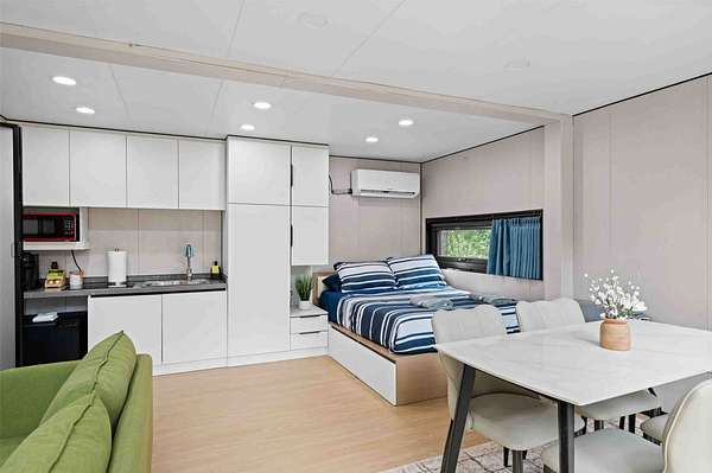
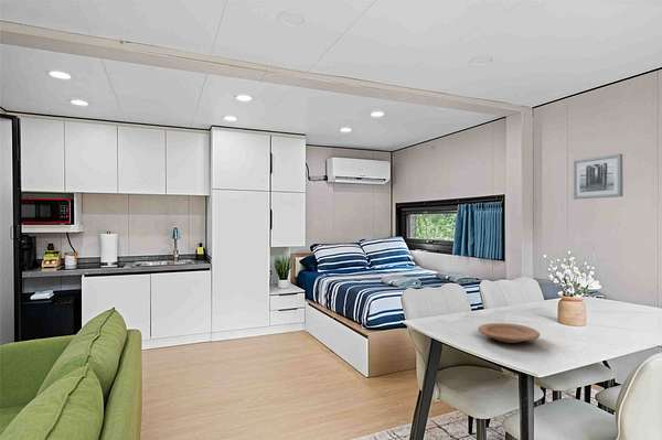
+ wall art (596, 178)
+ plate (508, 334)
